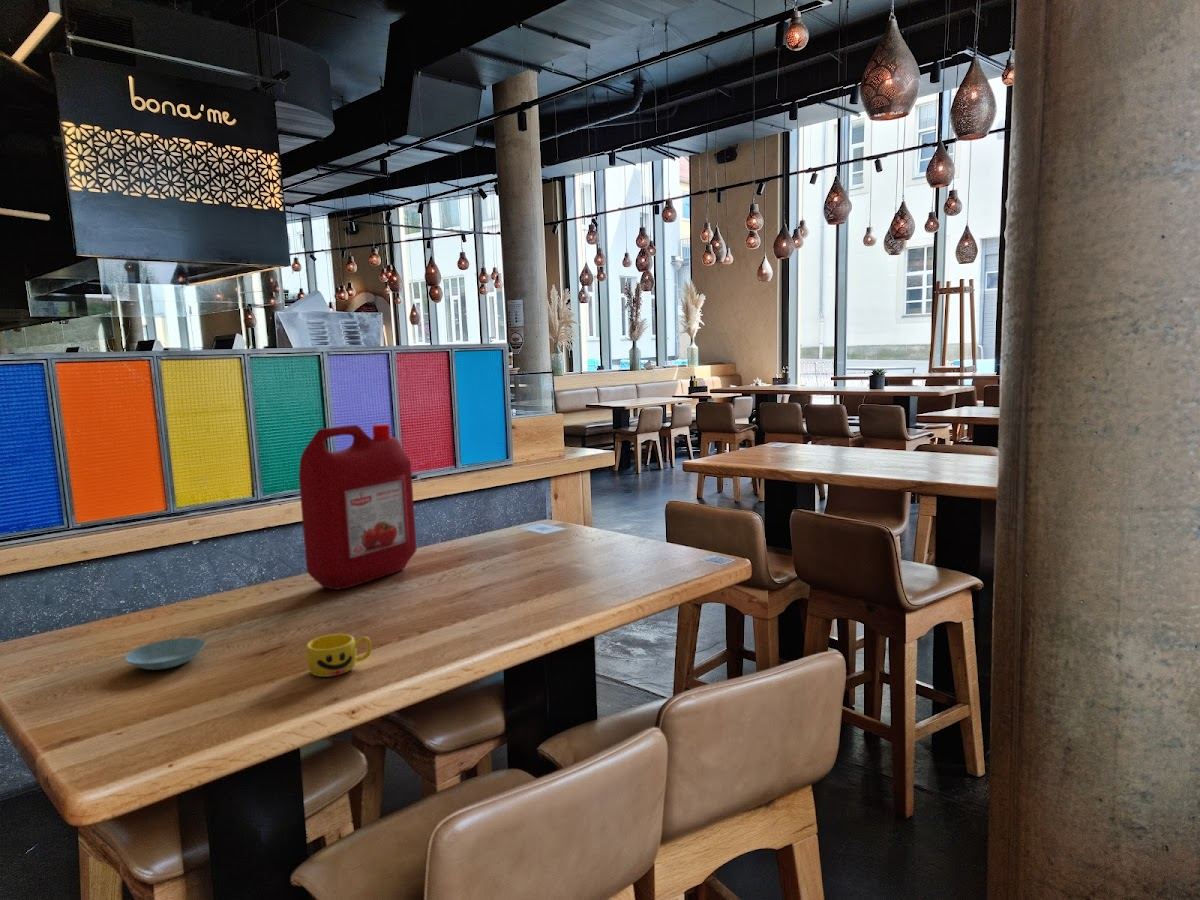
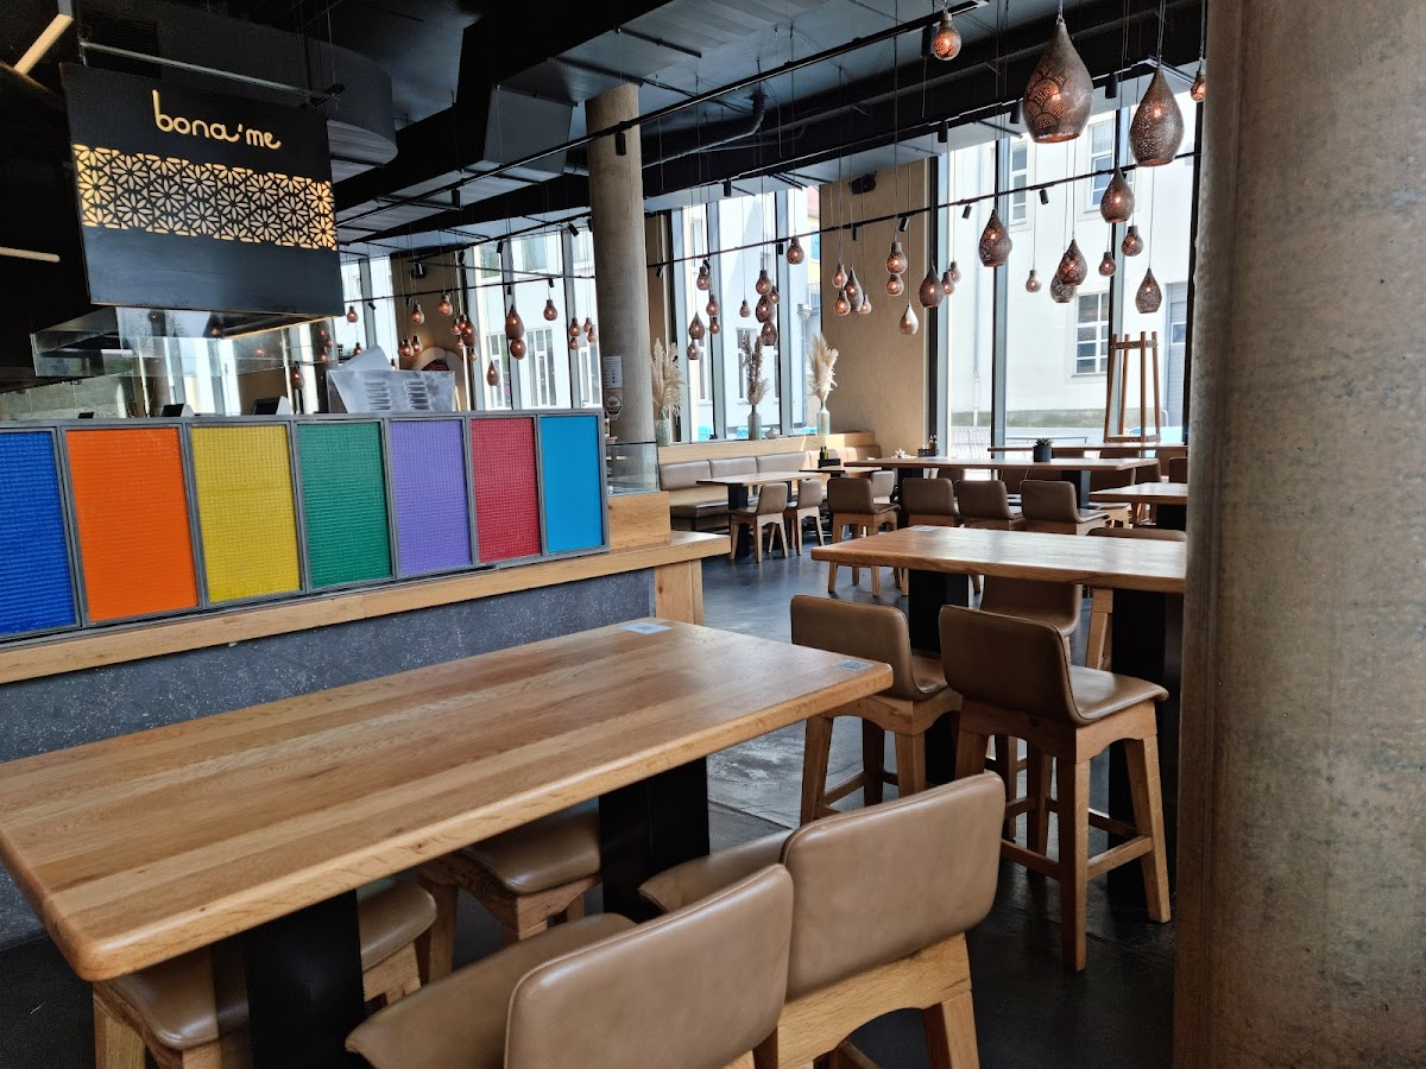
- saucer (166, 656)
- cup (339, 654)
- ketchup jug (359, 502)
